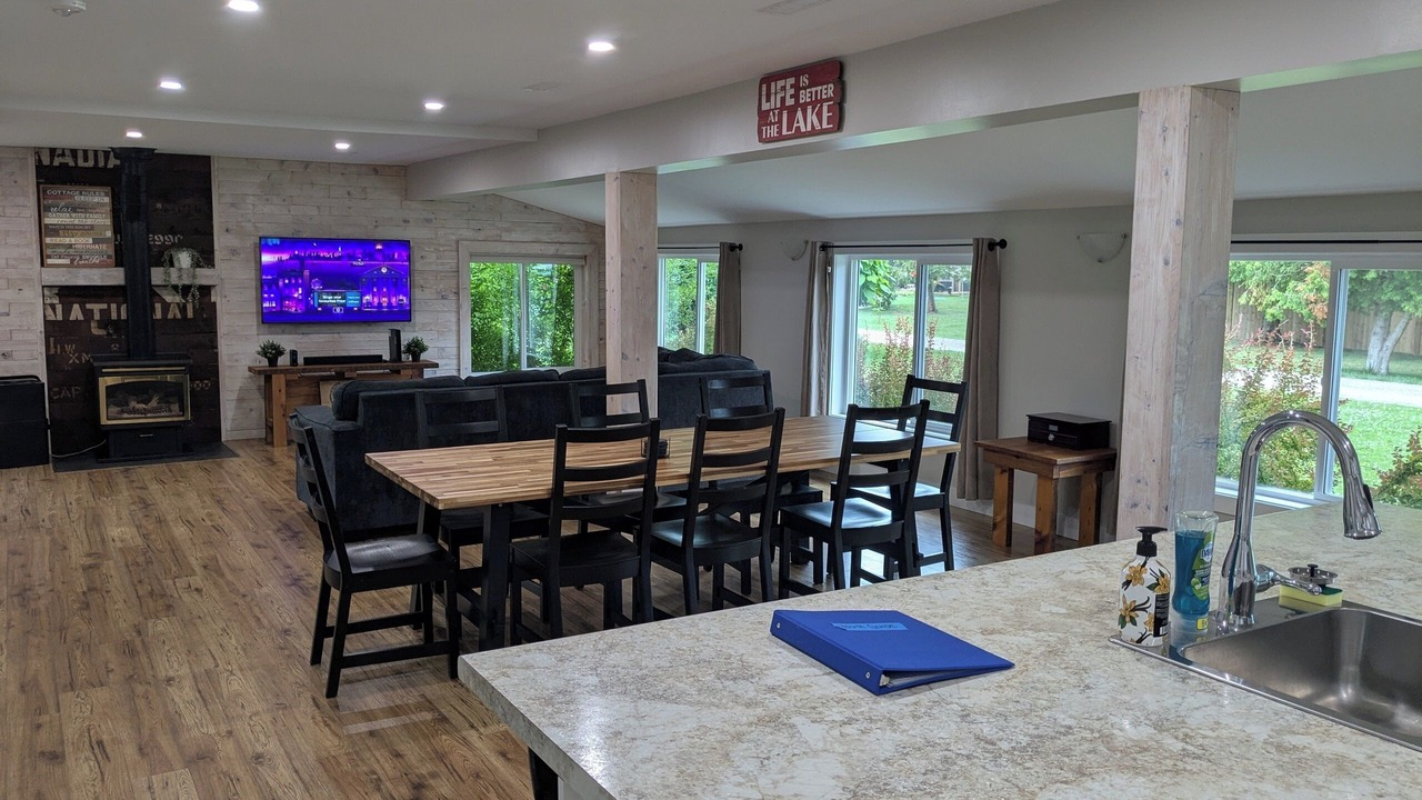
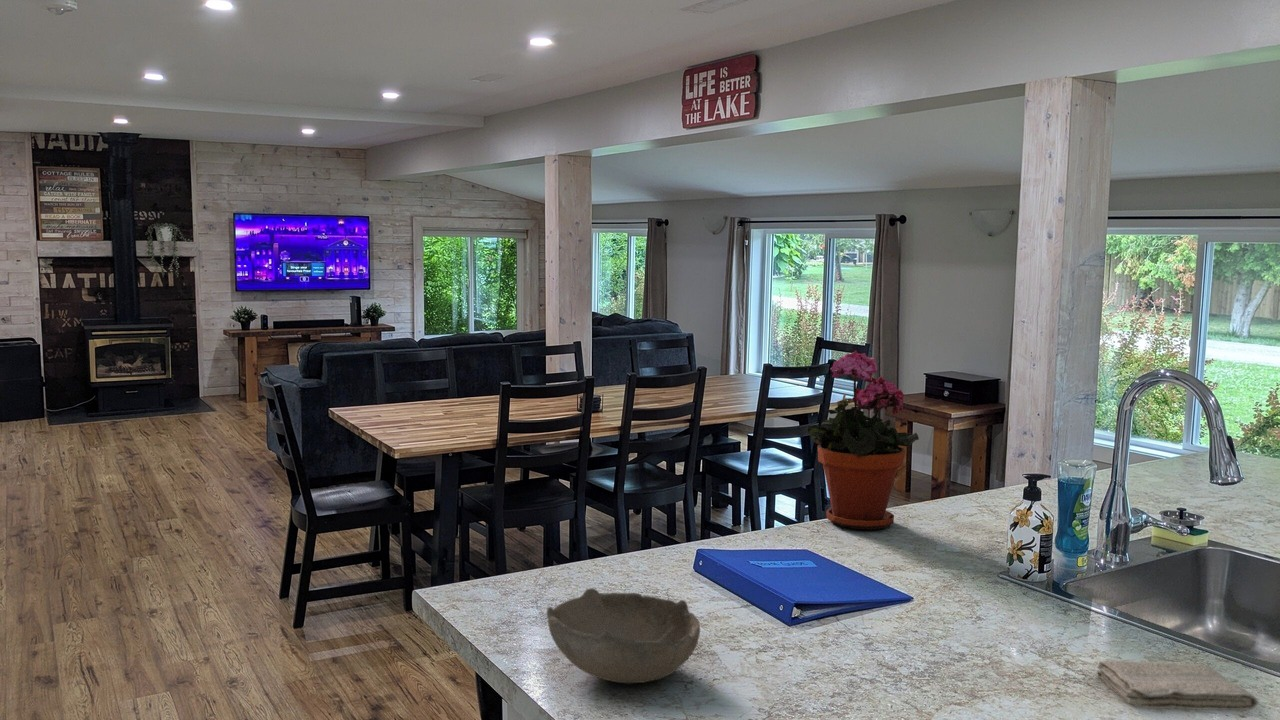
+ bowl (625, 638)
+ potted plant (861, 437)
+ washcloth (1172, 683)
